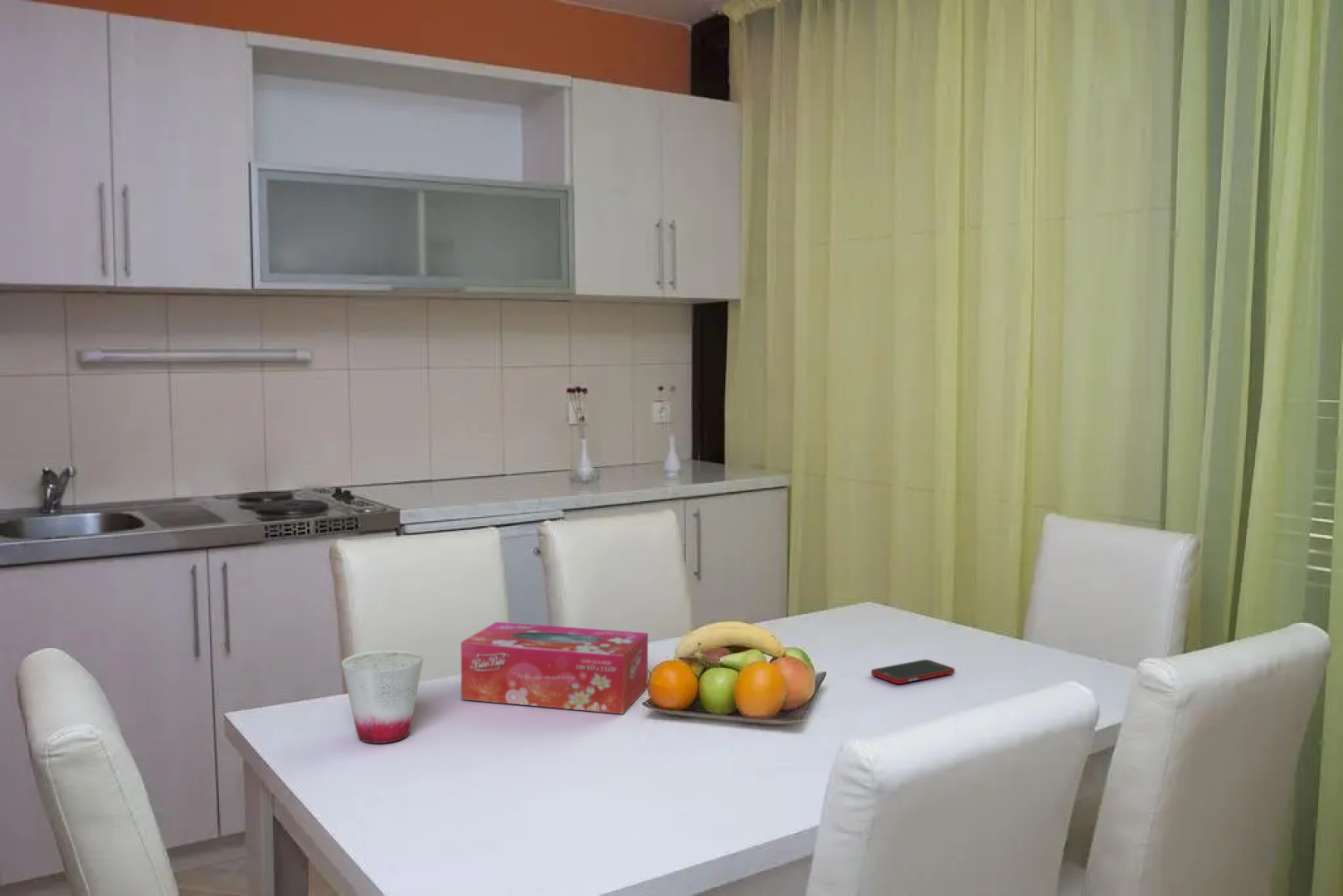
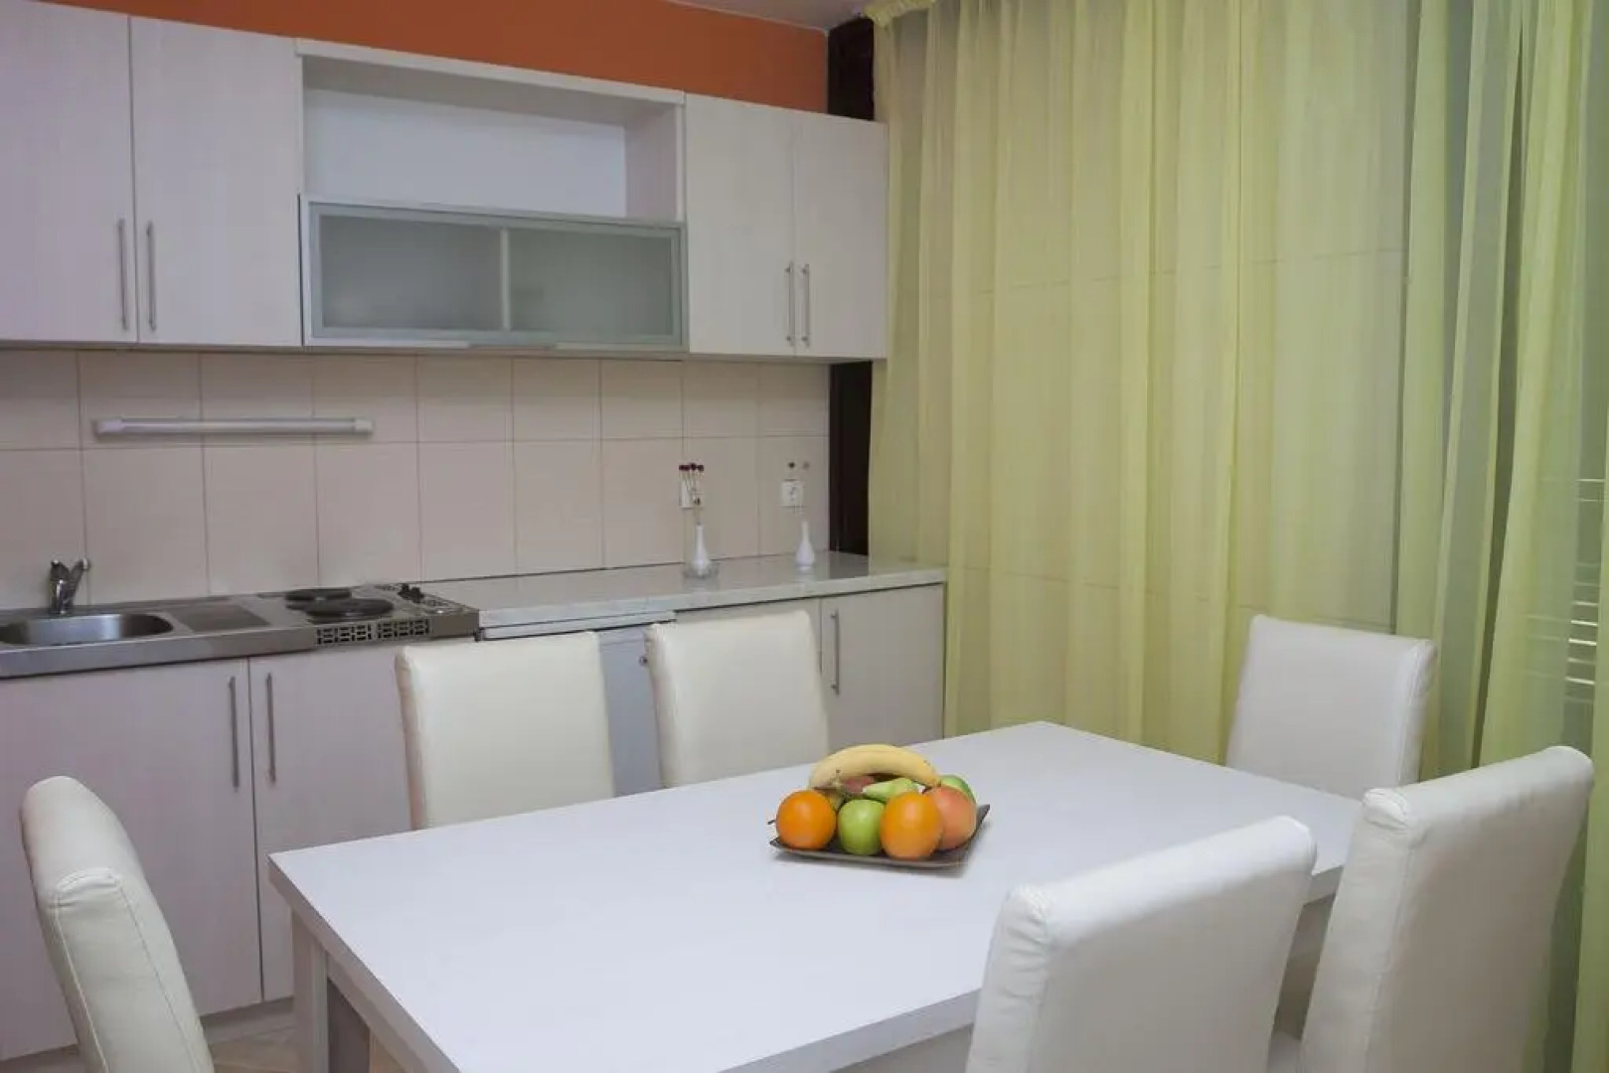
- tissue box (556, 665)
- cup (382, 698)
- cell phone (912, 671)
